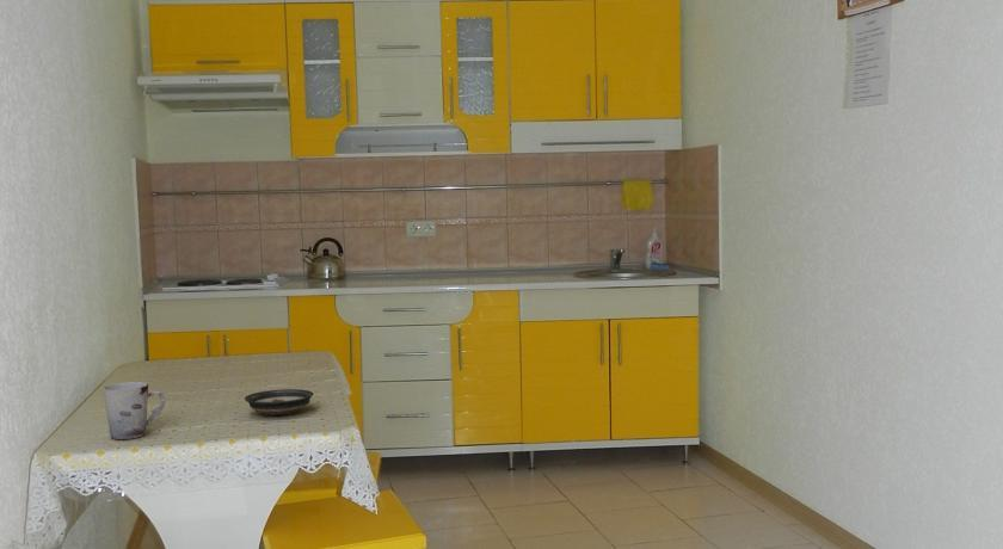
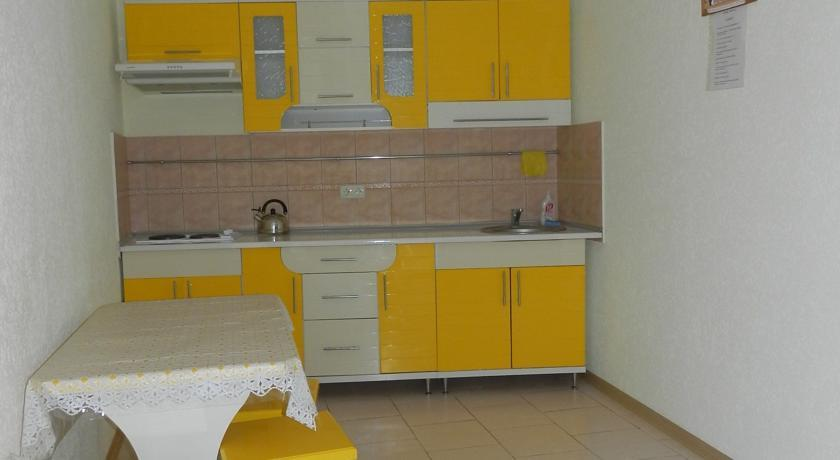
- saucer (279, 403)
- cup (135, 409)
